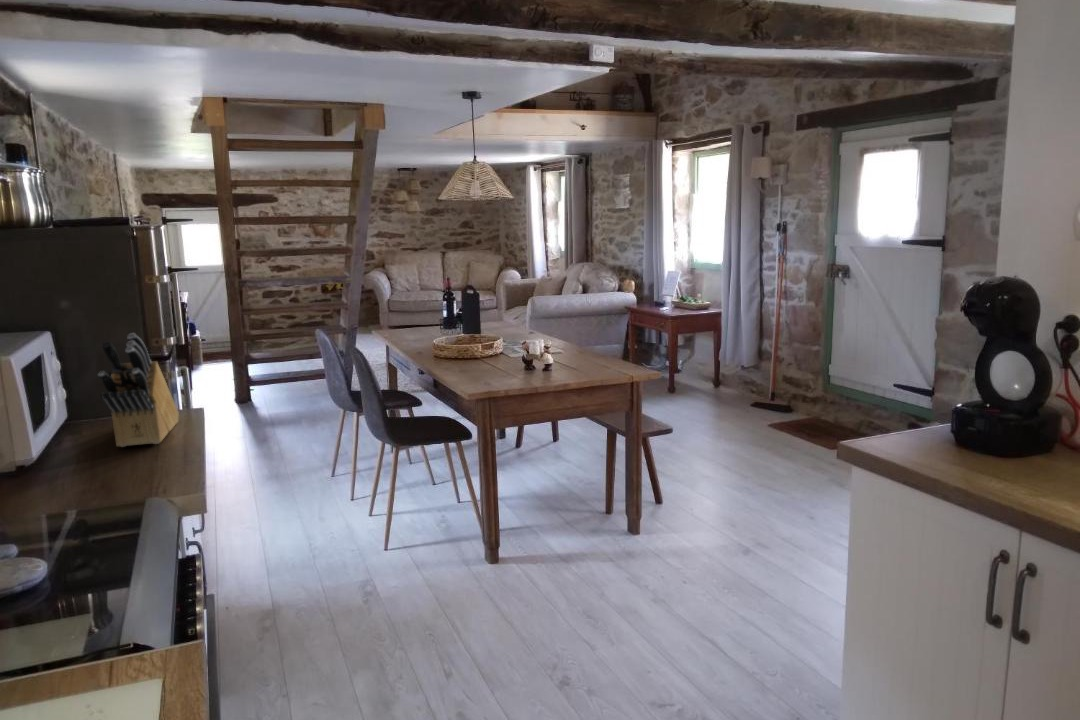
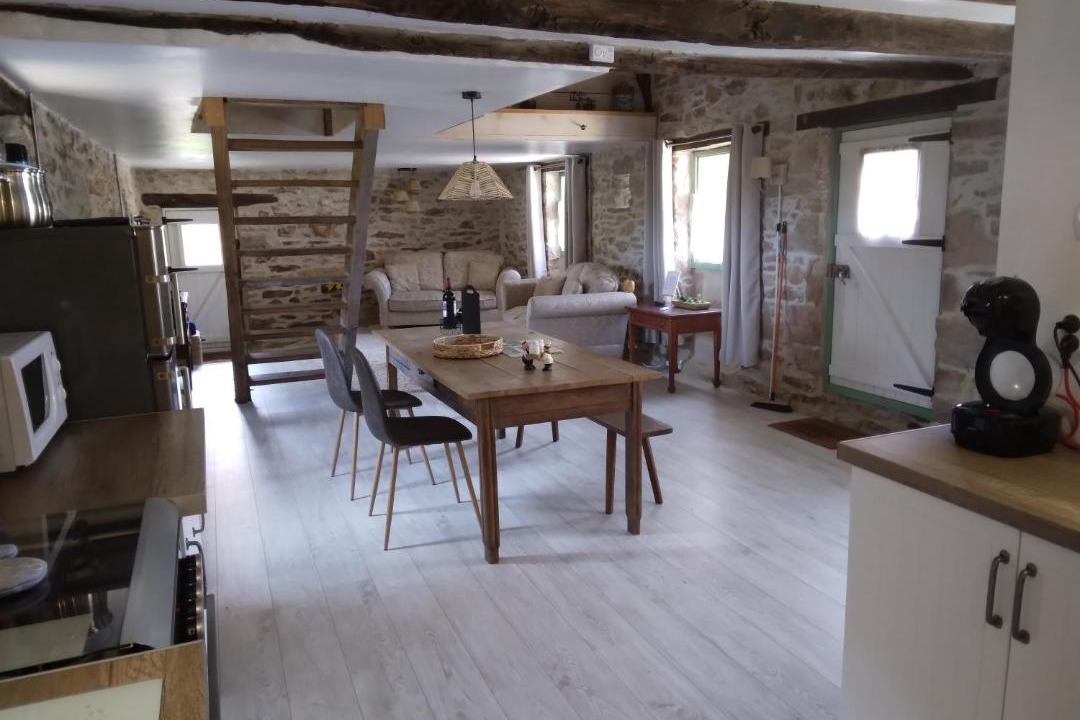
- knife block (139, 384)
